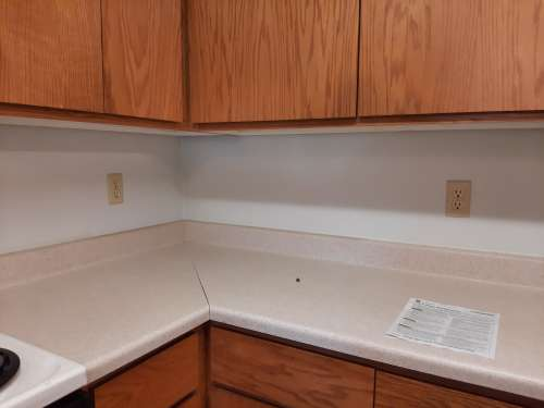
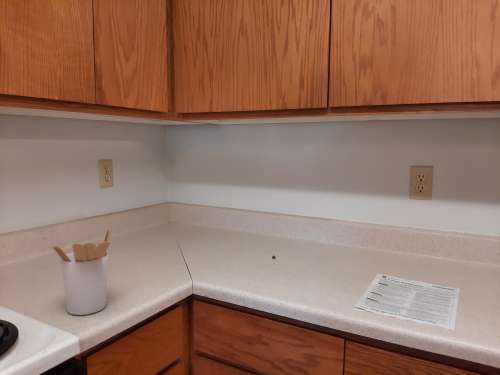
+ utensil holder (88, 272)
